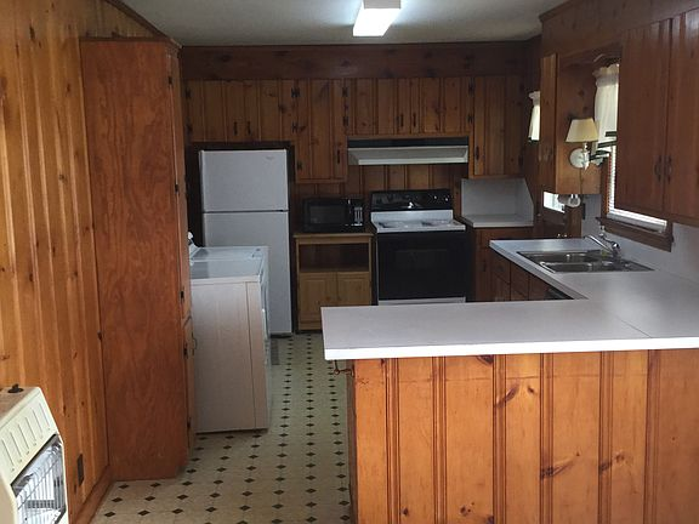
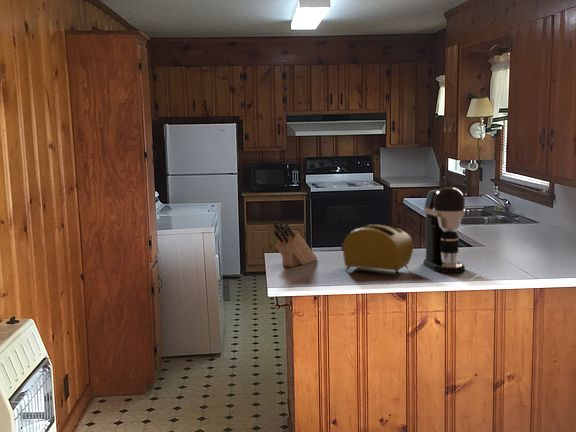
+ knife block (294, 241)
+ coffee maker (443, 227)
+ toaster (375, 247)
